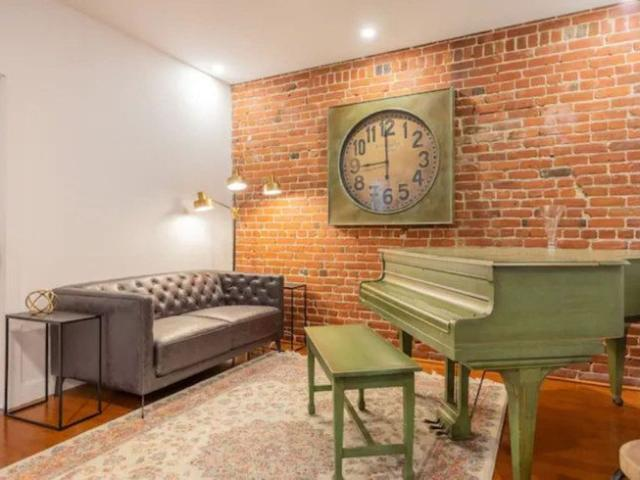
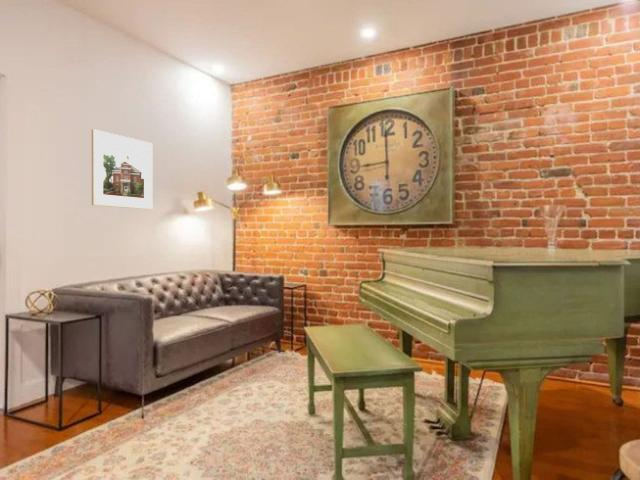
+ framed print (124, 172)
